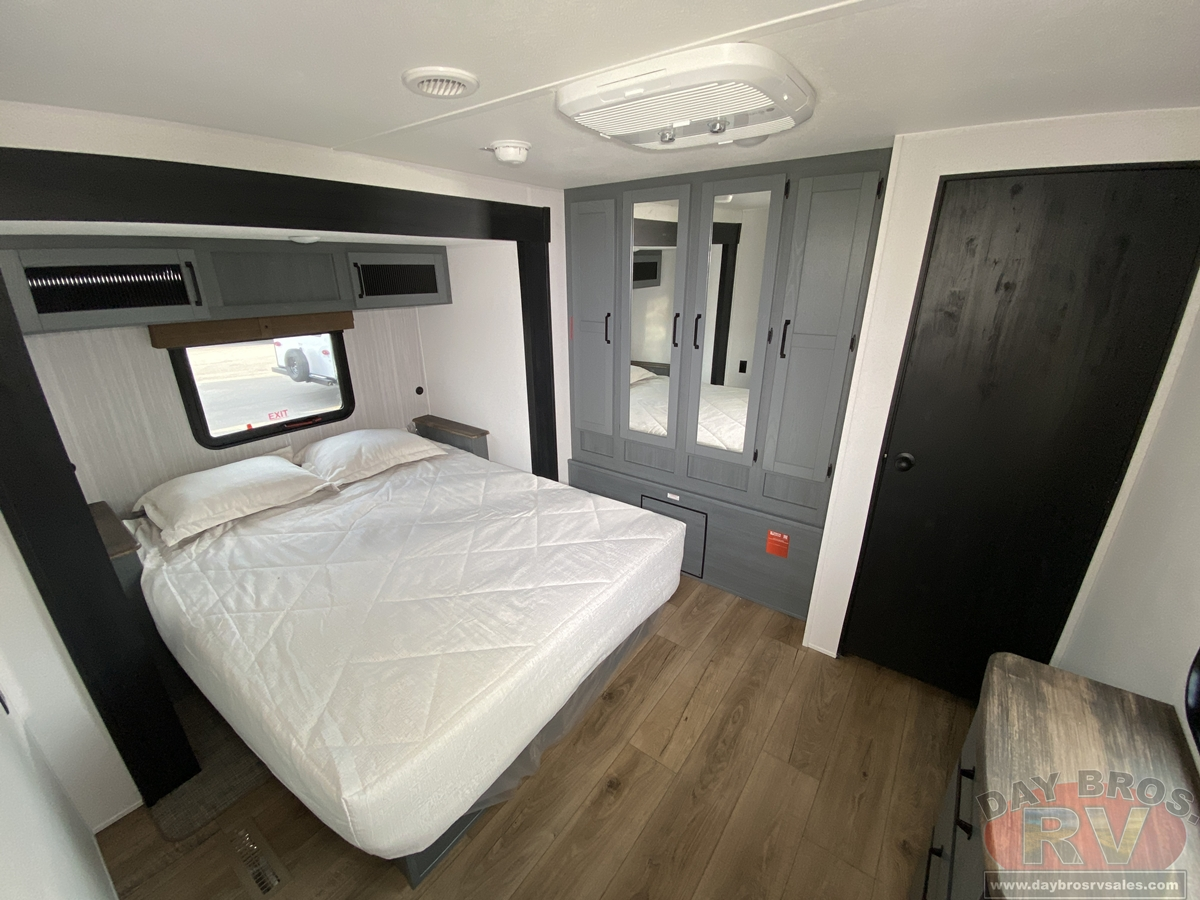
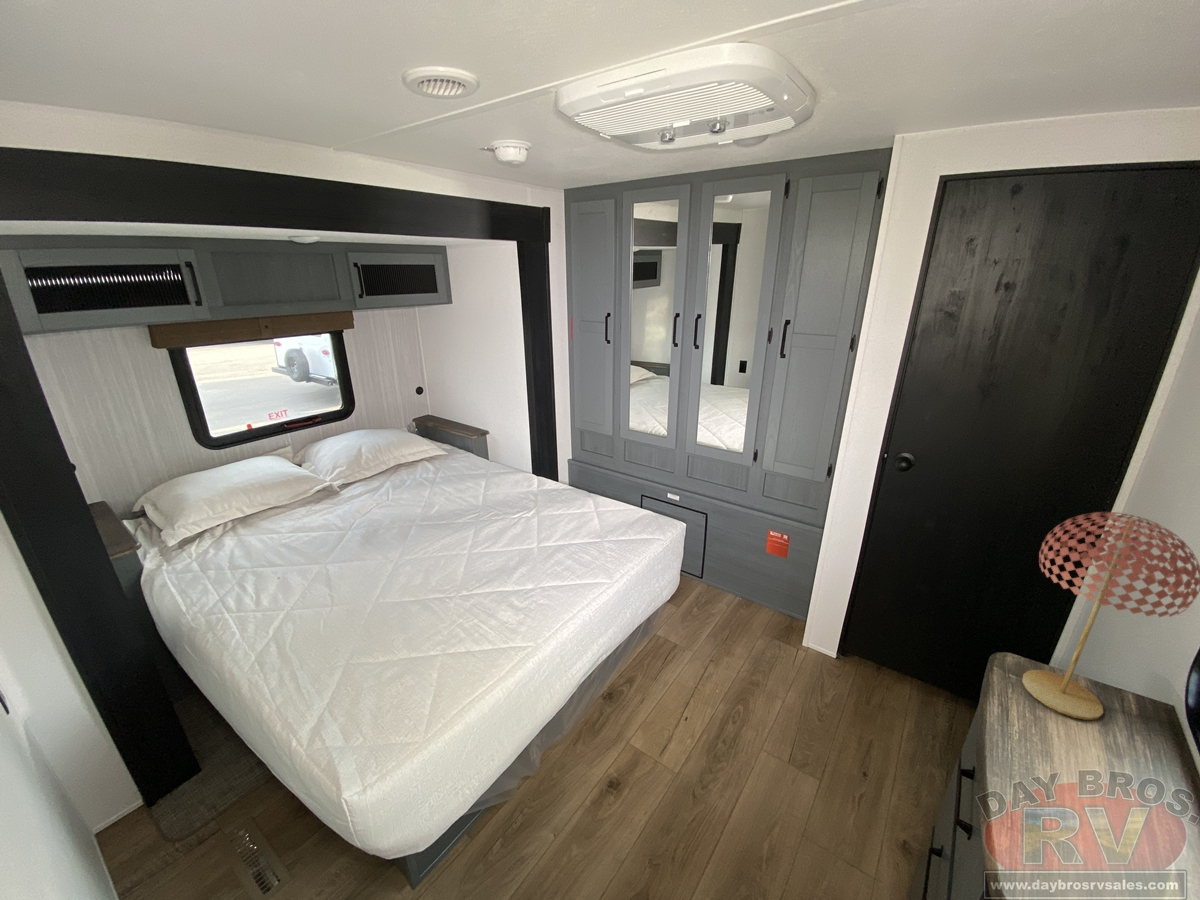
+ table lamp (1094, 613)
